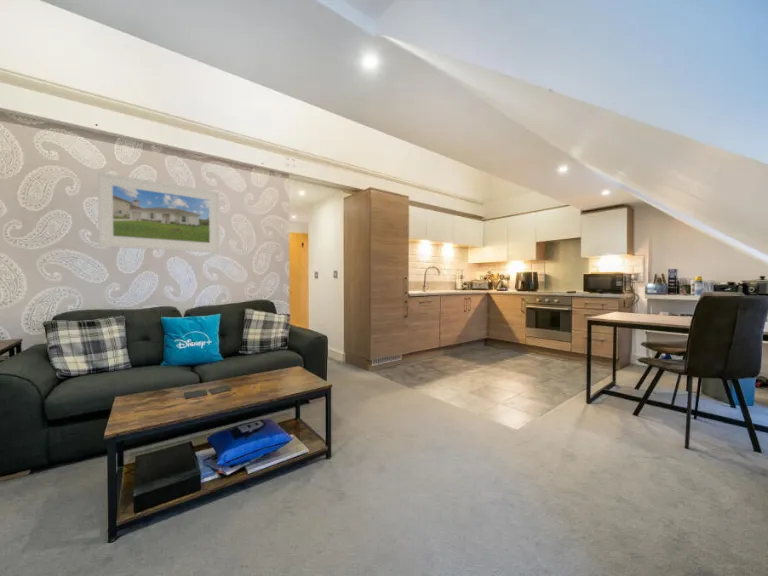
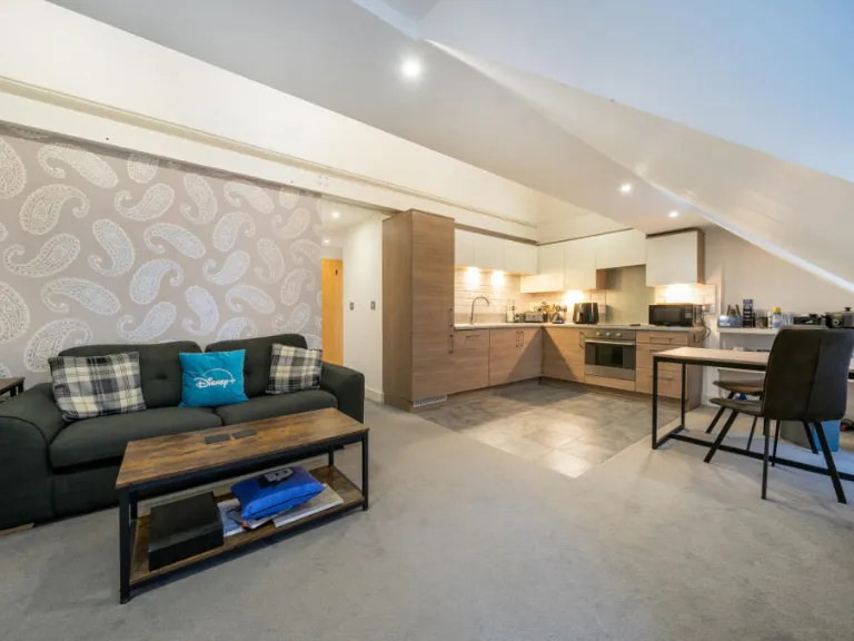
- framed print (165, 216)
